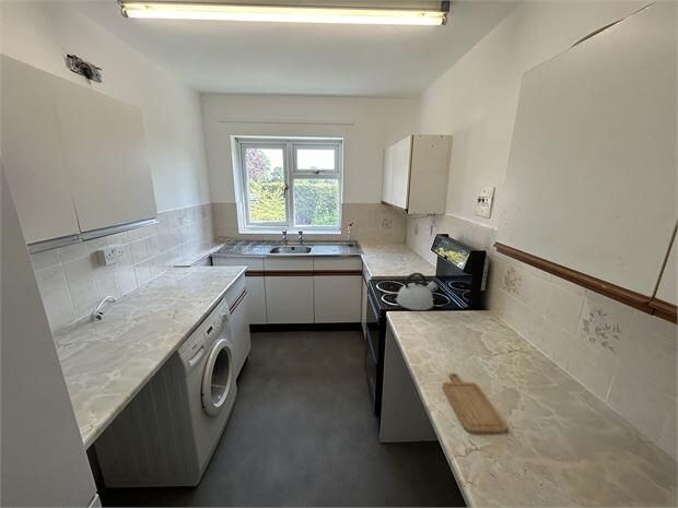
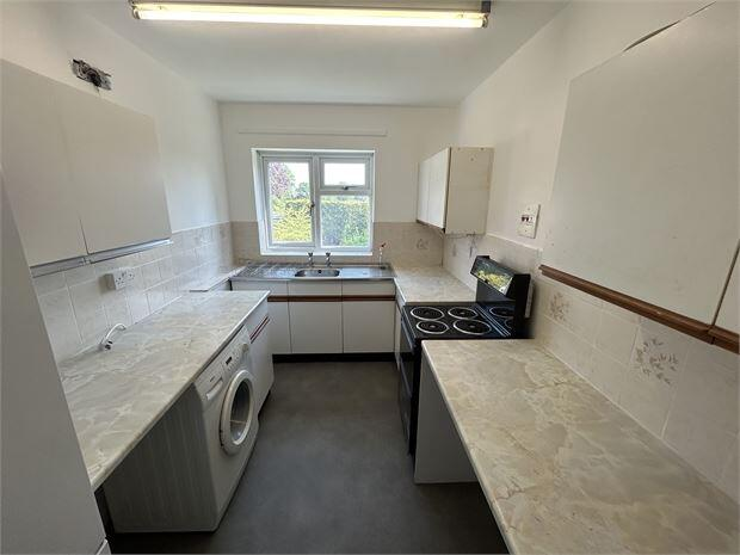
- kettle (417, 287)
- chopping board (467, 399)
